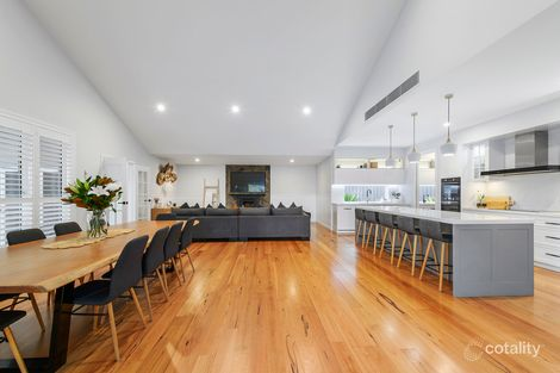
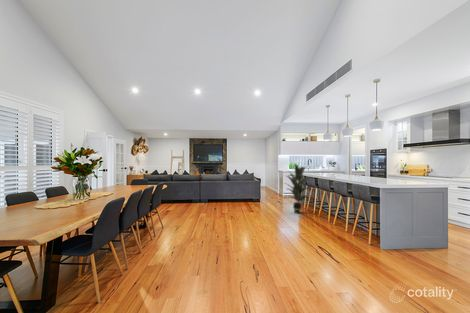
+ indoor plant (297, 188)
